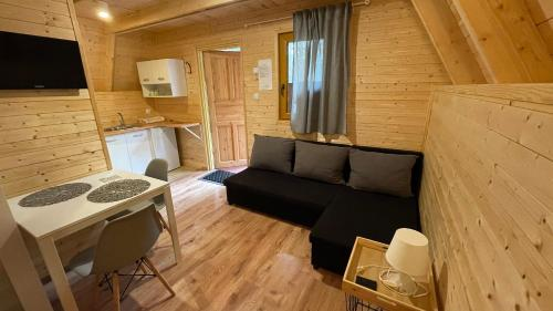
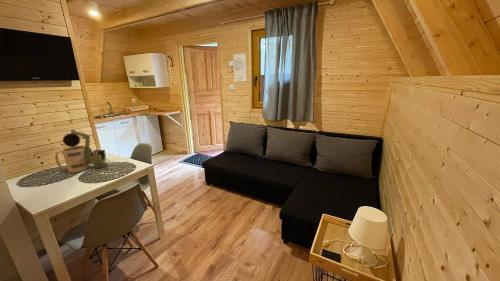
+ cocoa (78, 149)
